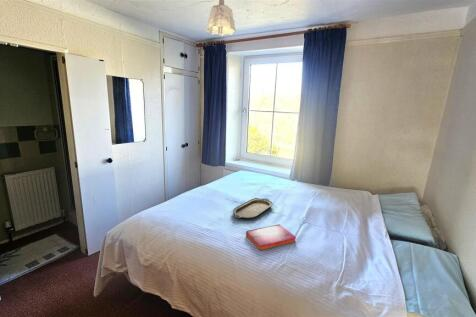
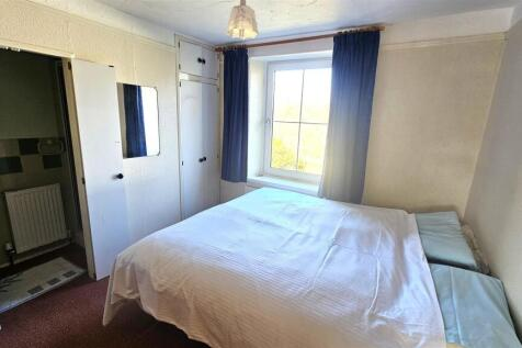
- serving tray (253, 208)
- hardback book (270, 236)
